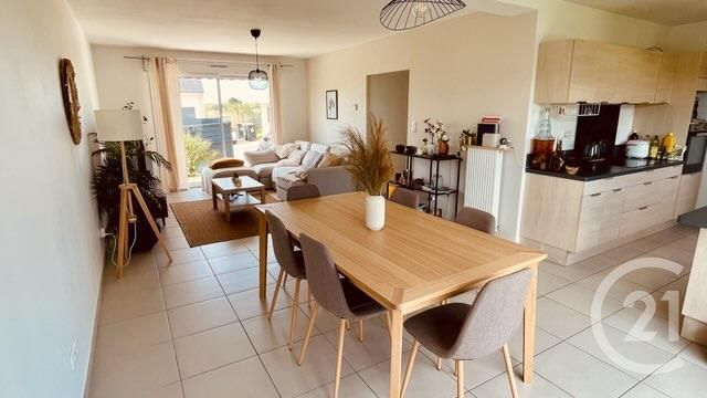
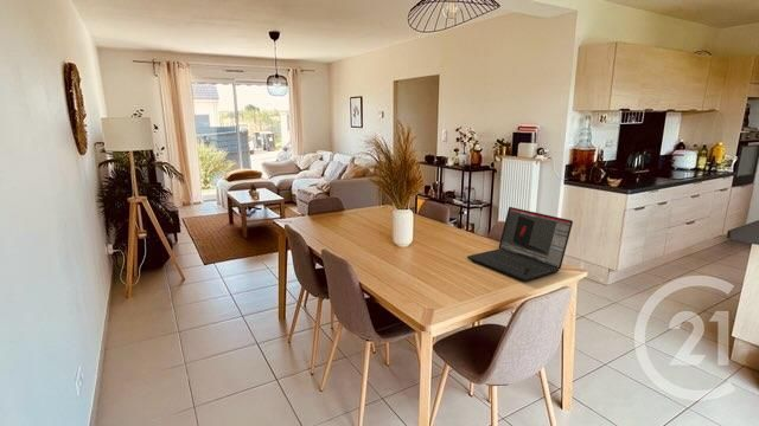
+ laptop (516, 240)
